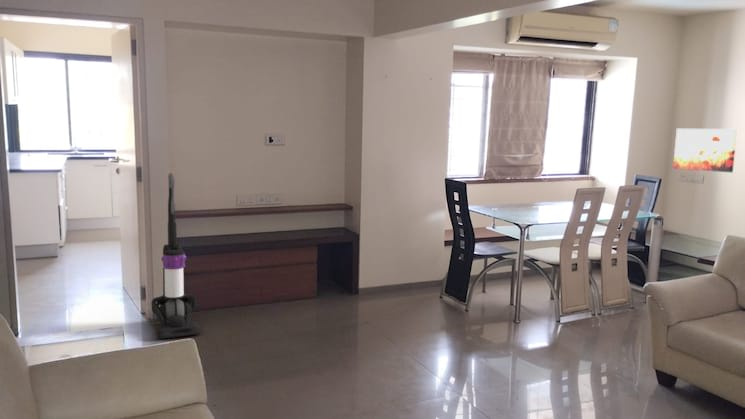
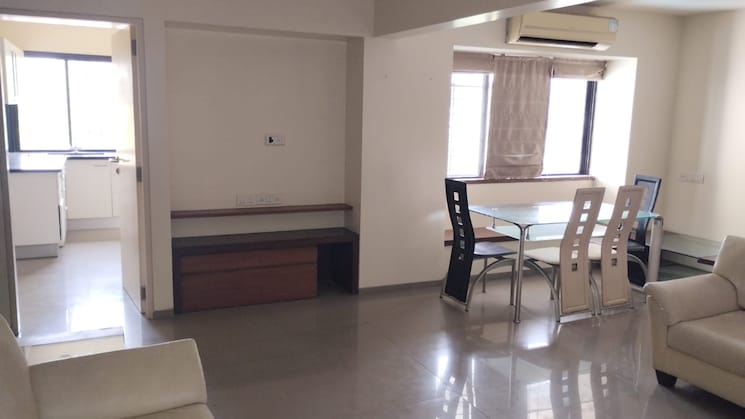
- vacuum cleaner (174, 252)
- wall art (703, 149)
